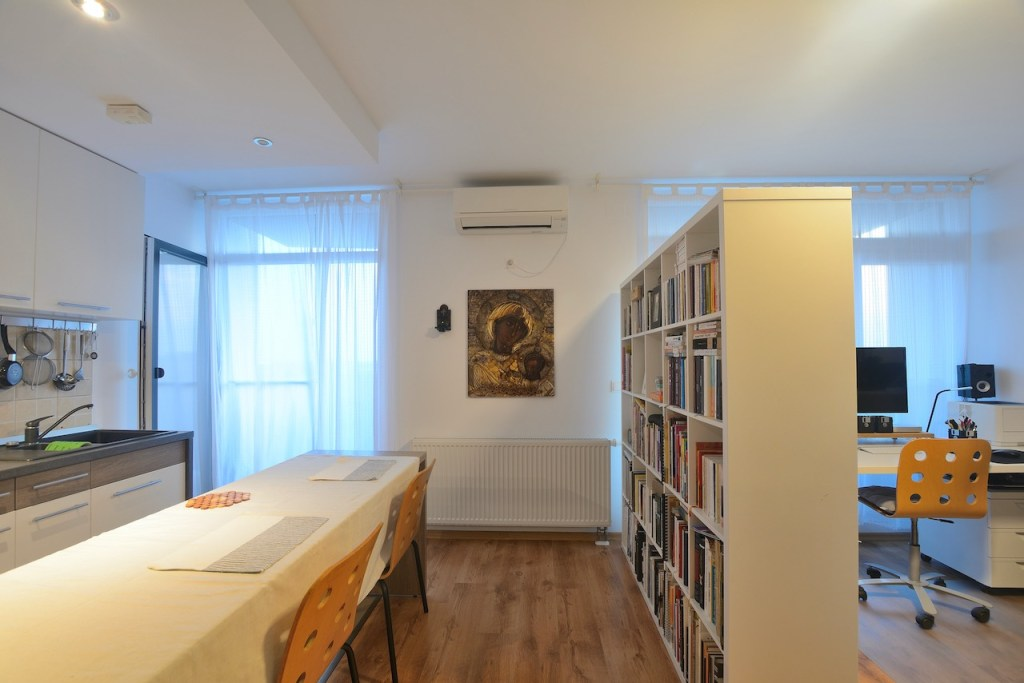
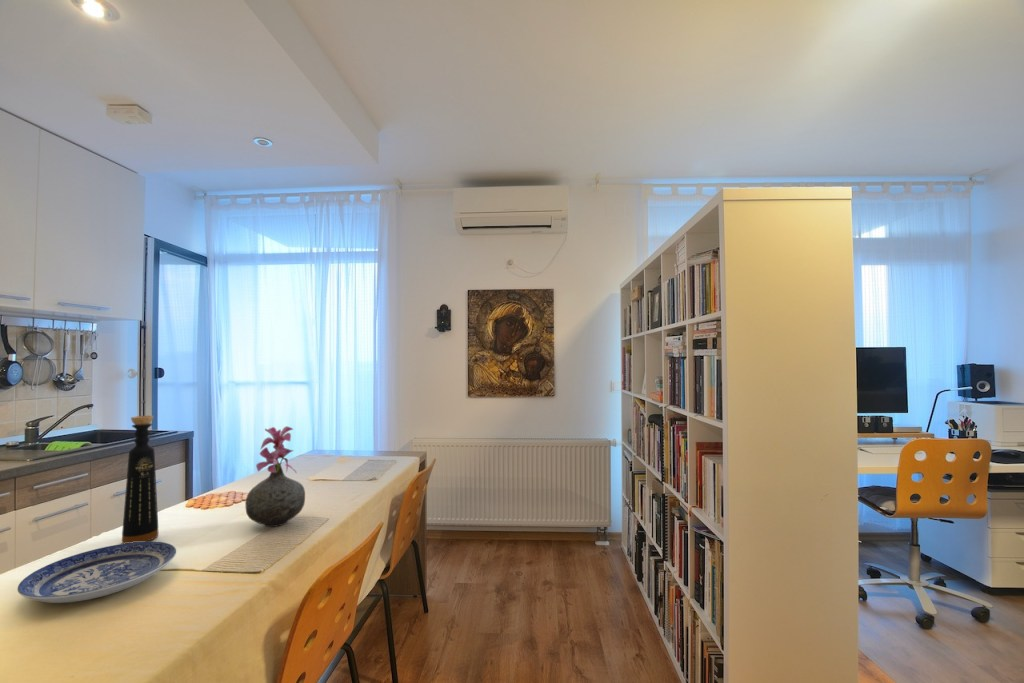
+ vase (276, 474)
+ plate (103, 574)
+ bottle (141, 477)
